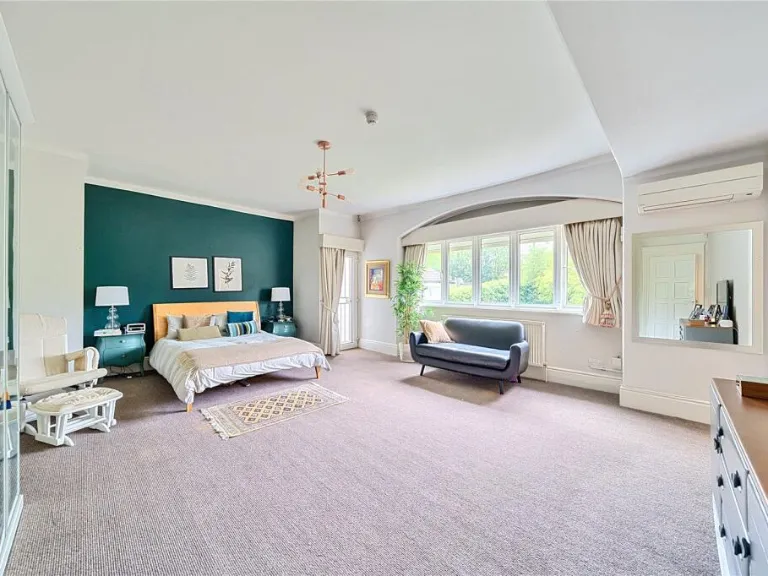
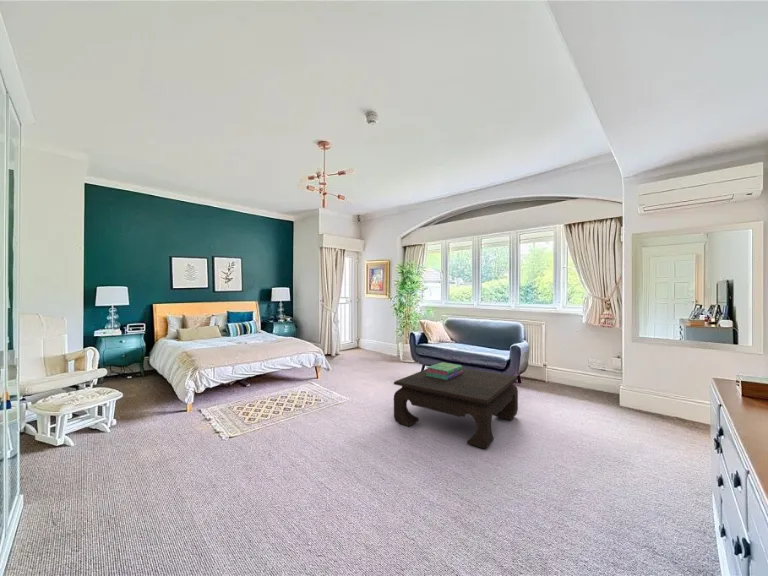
+ coffee table (457, 399)
+ stack of books (444, 370)
